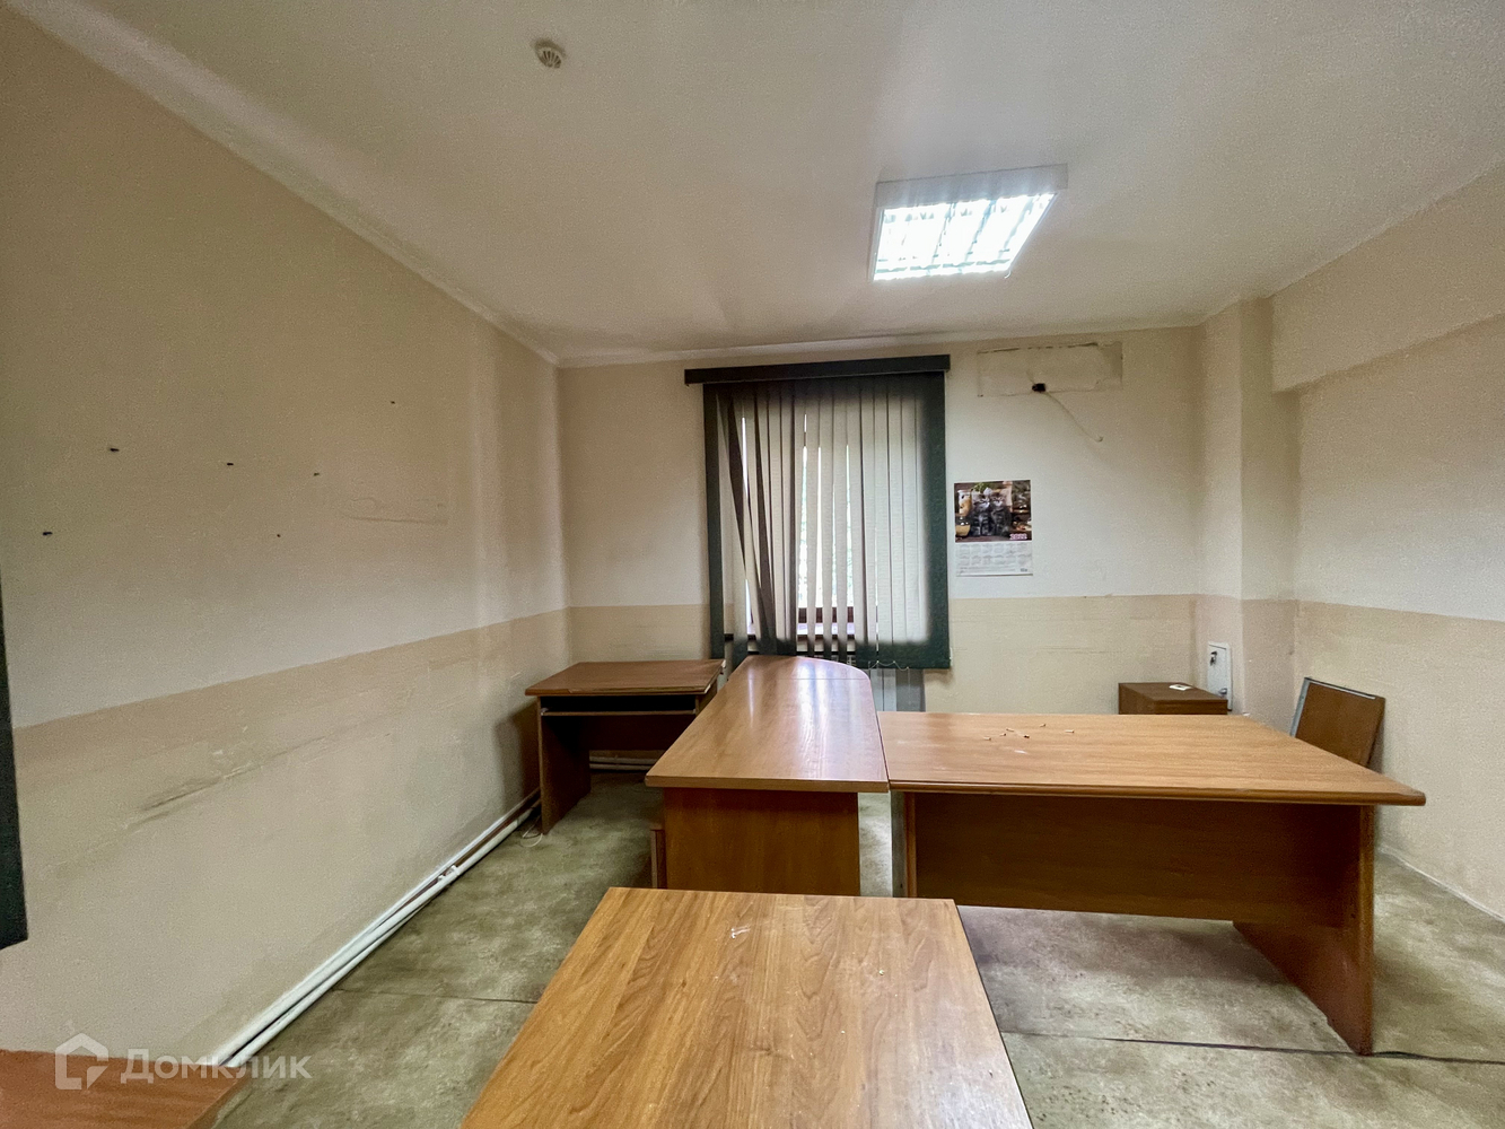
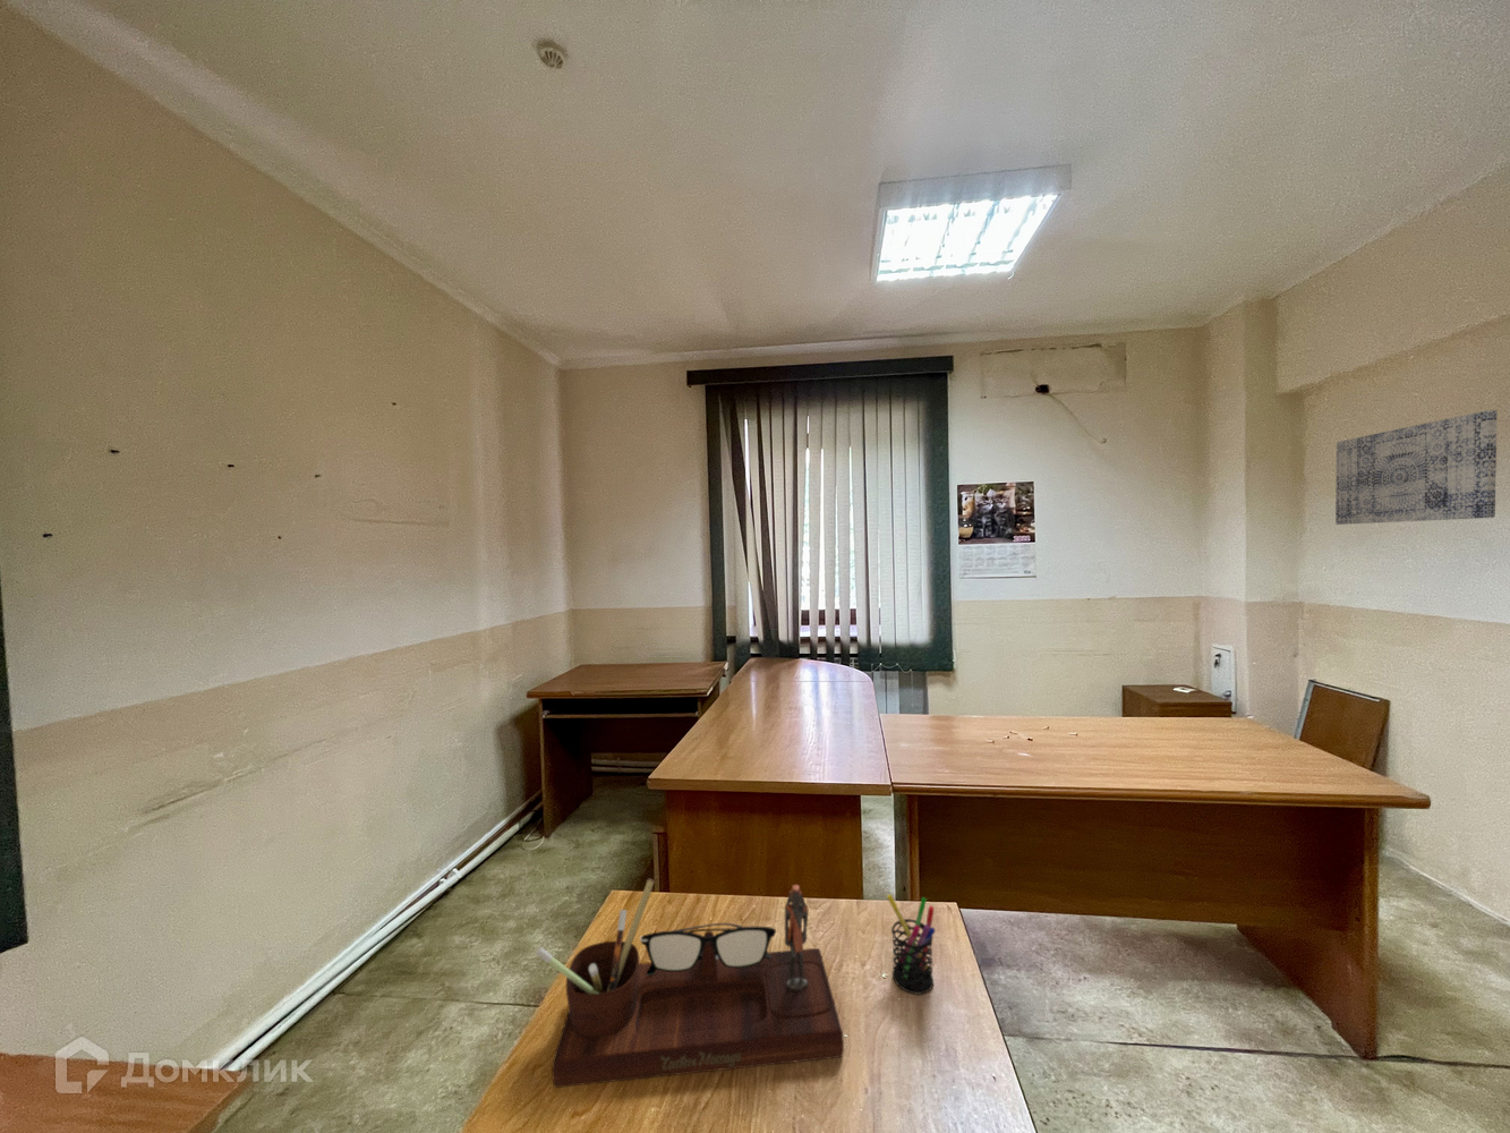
+ pen holder (915, 937)
+ desk organizer (689, 958)
+ wall art (1405, 475)
